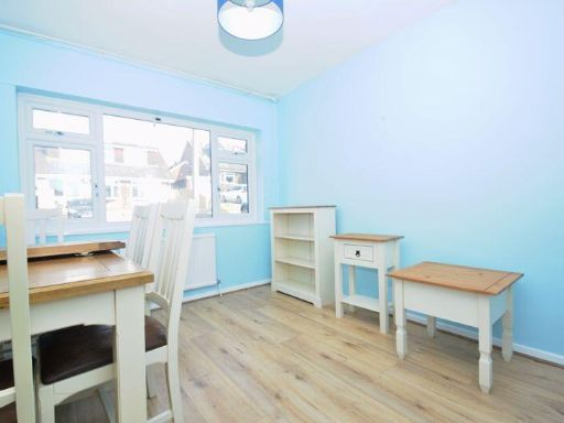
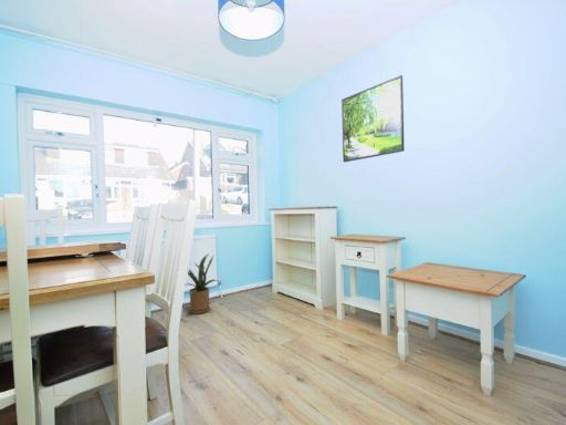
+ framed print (369, 123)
+ house plant (197, 282)
